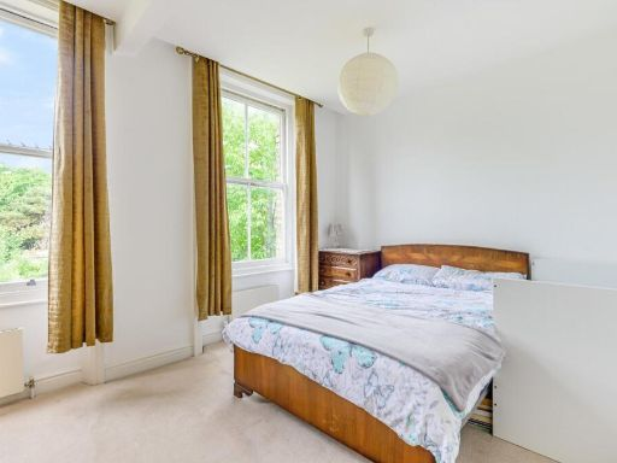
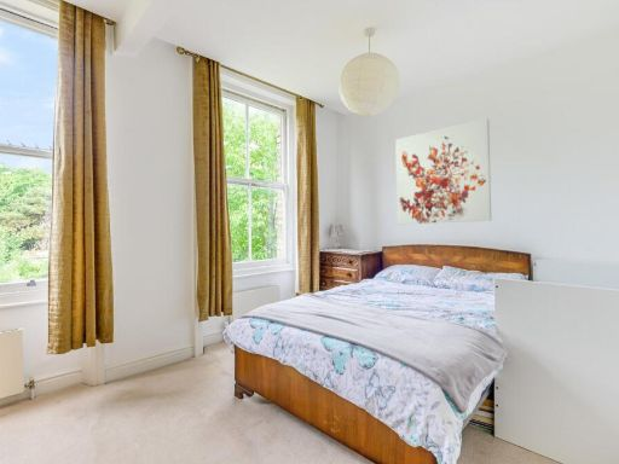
+ wall art (439, 176)
